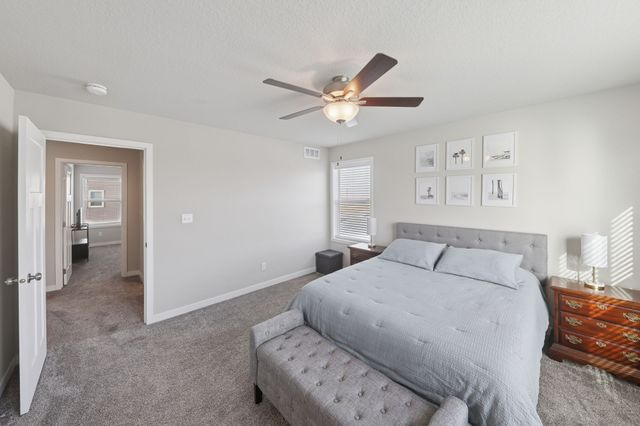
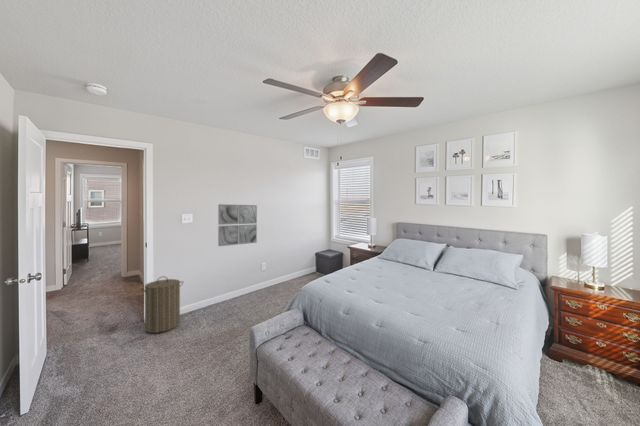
+ wall art (239, 225)
+ laundry hamper (163, 301)
